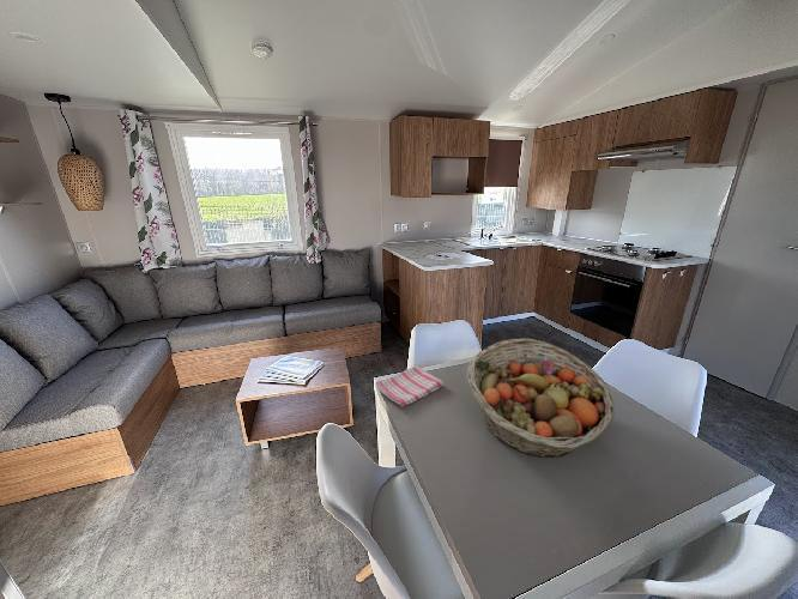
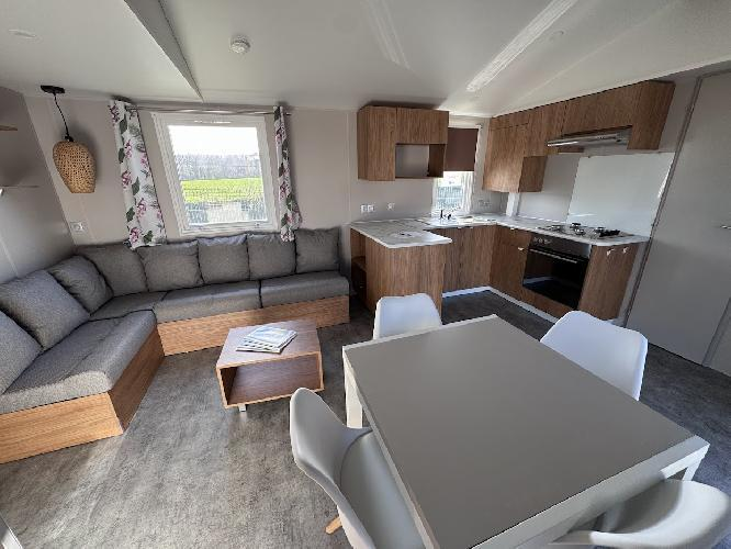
- fruit basket (537, 393)
- dish towel (410, 383)
